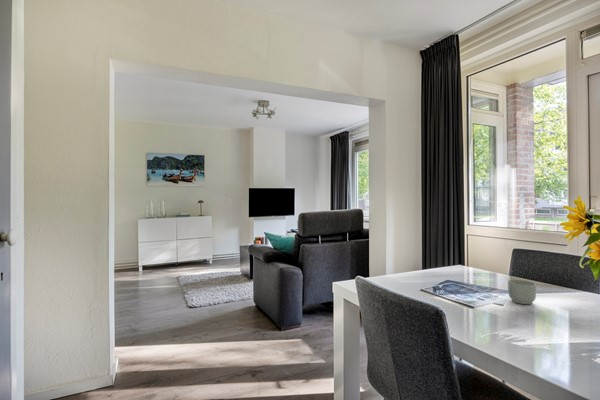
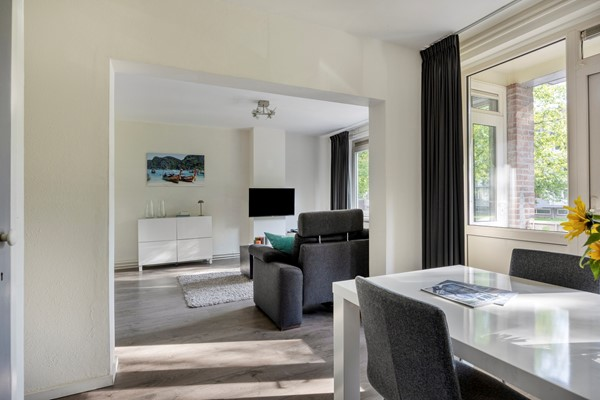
- mug (522, 291)
